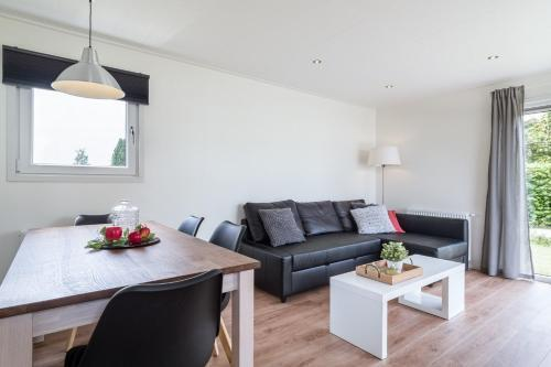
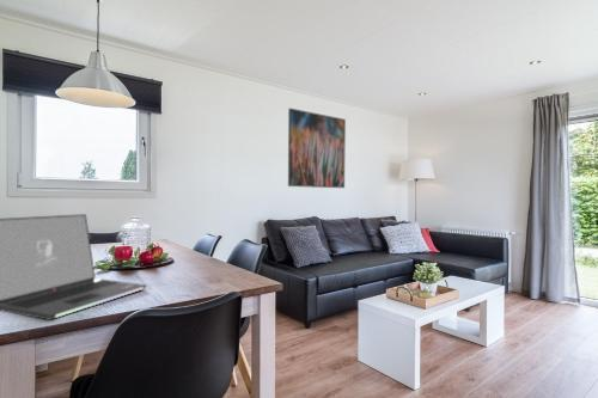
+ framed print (318, 151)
+ laptop (71, 257)
